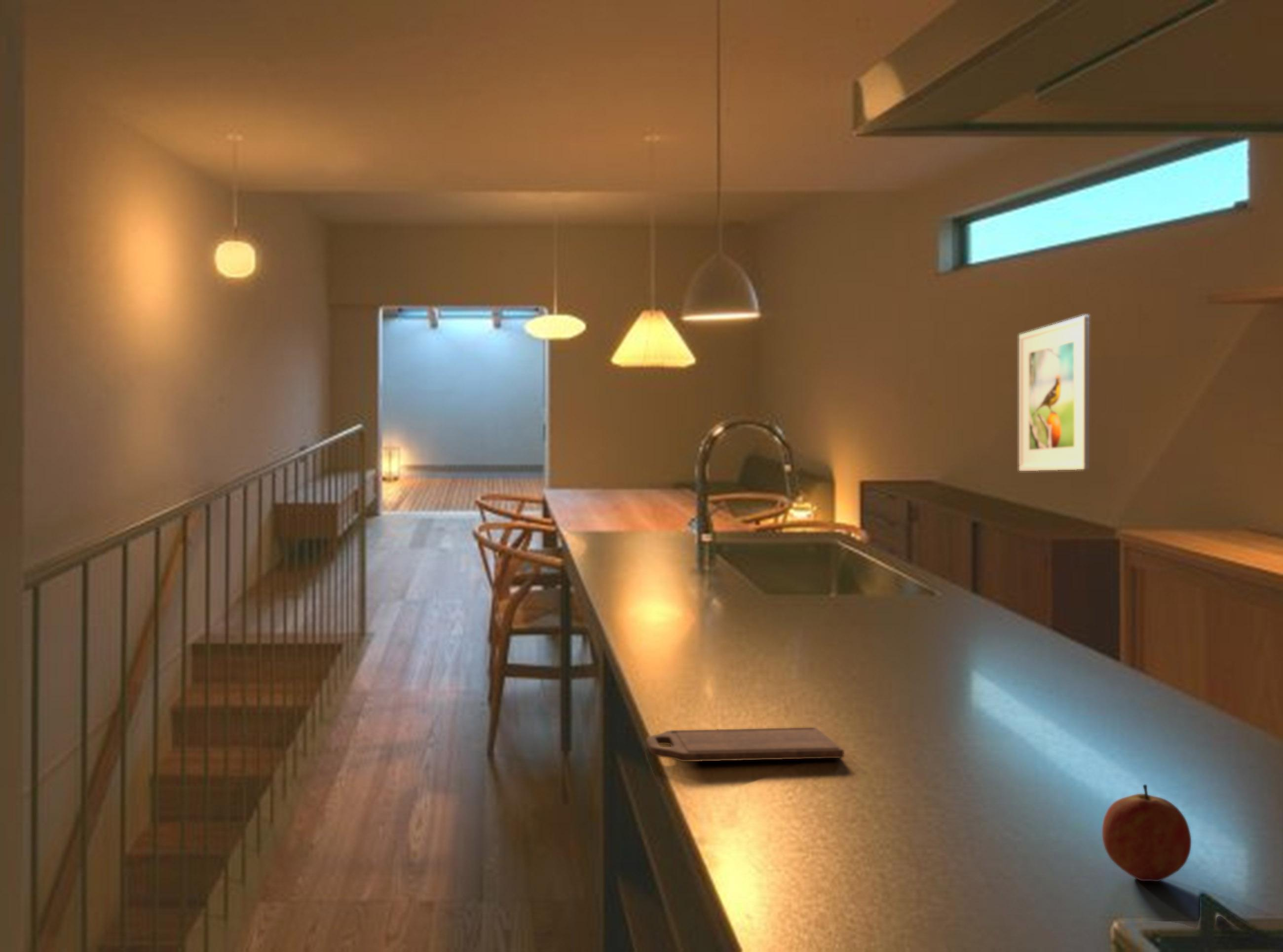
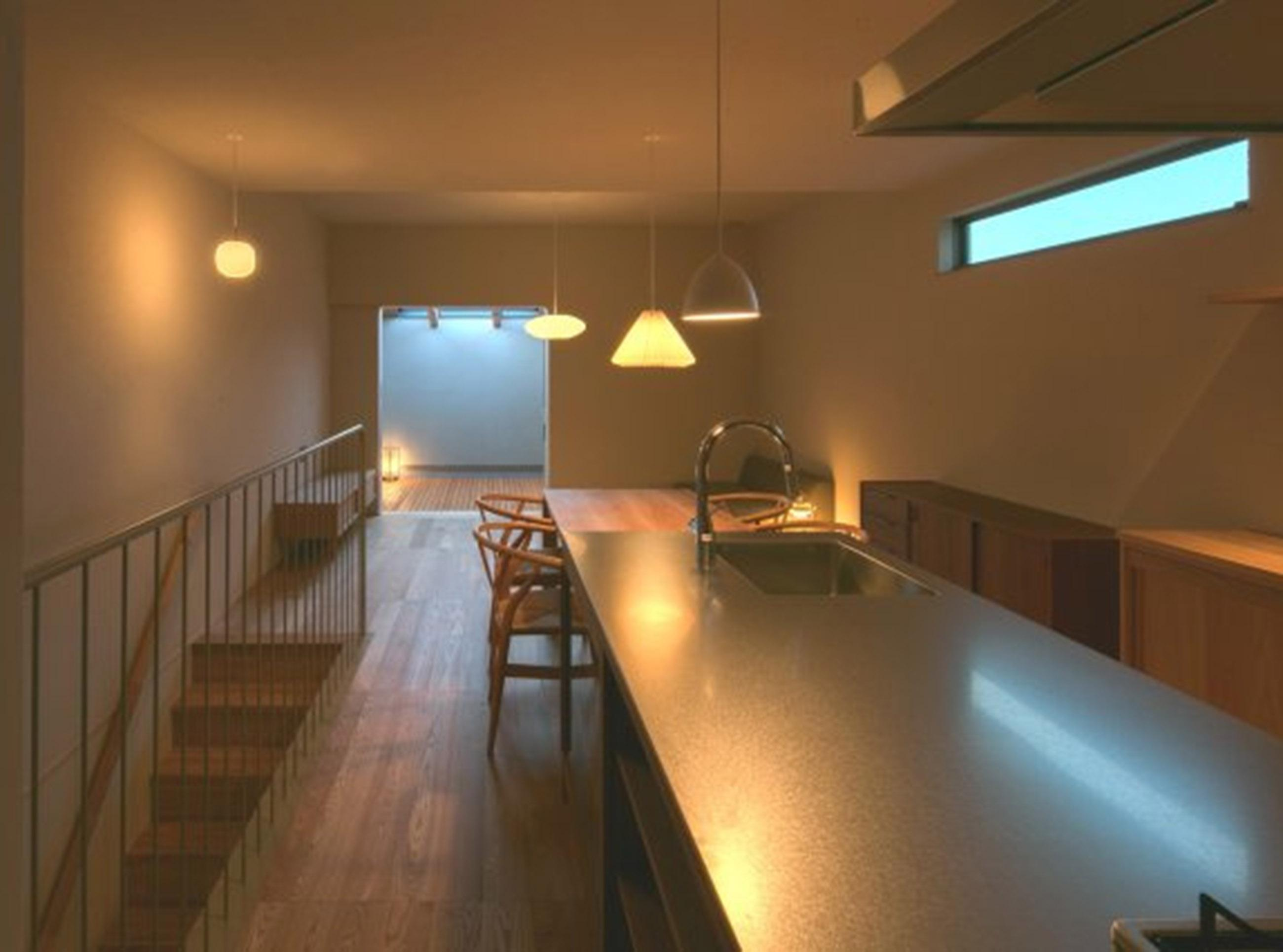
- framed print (1052, 398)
- cutting board (740, 744)
- fruit (1146, 831)
